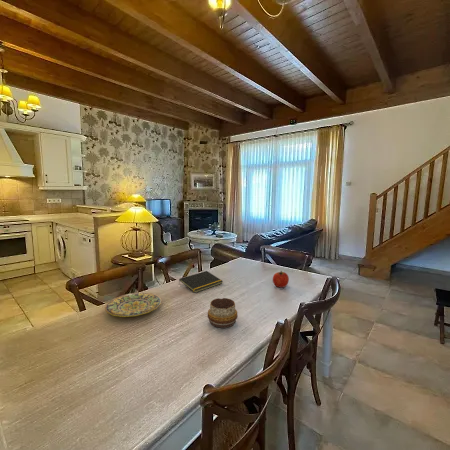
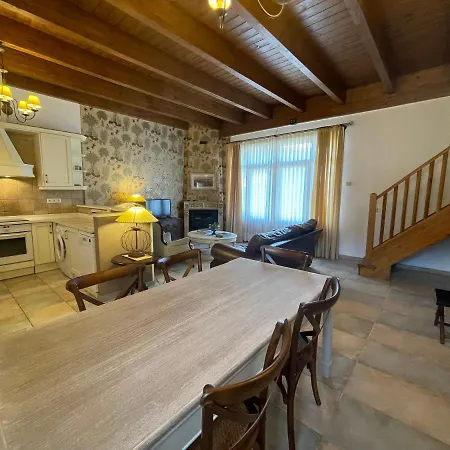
- decorative bowl (222, 312)
- apple (280, 278)
- plate (134, 305)
- notepad (201, 280)
